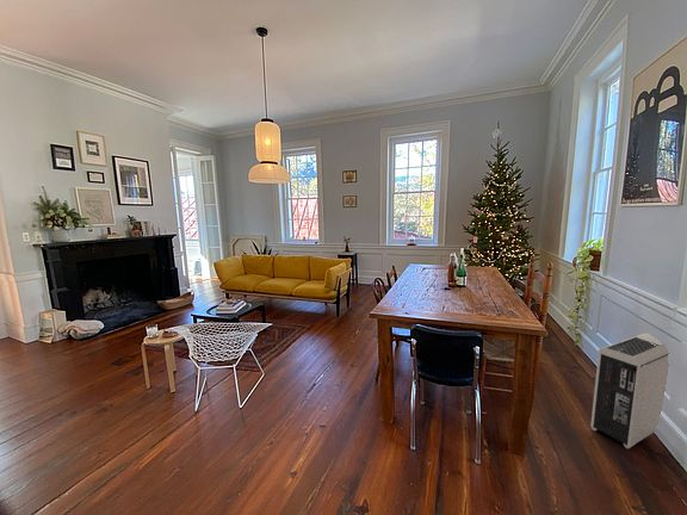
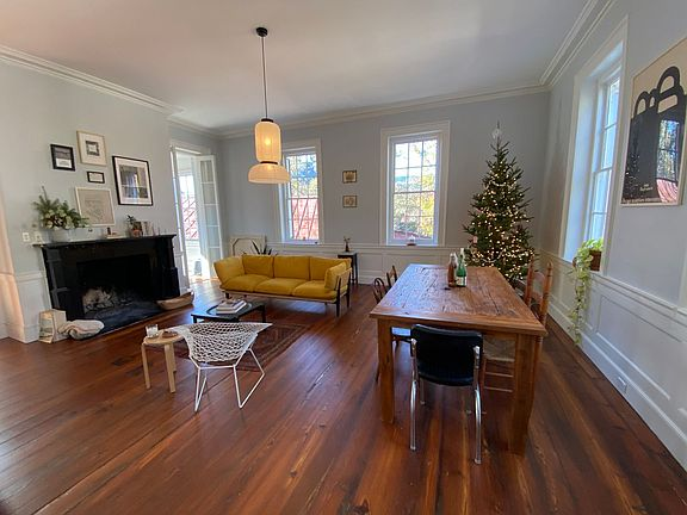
- air purifier (636, 385)
